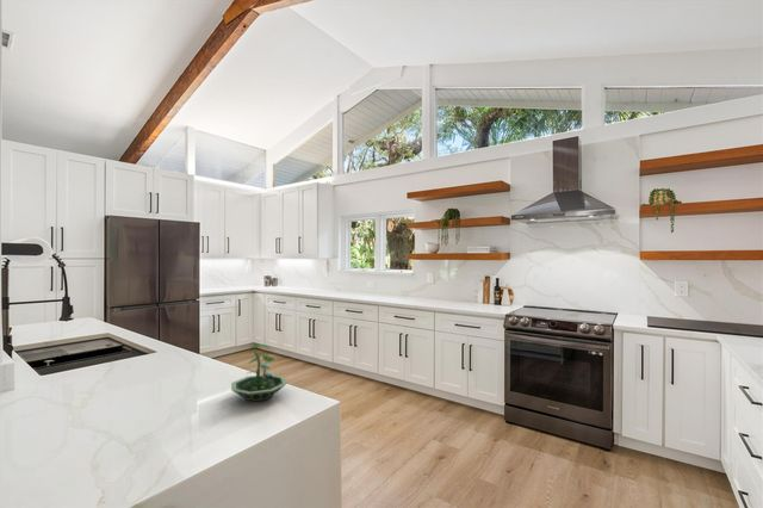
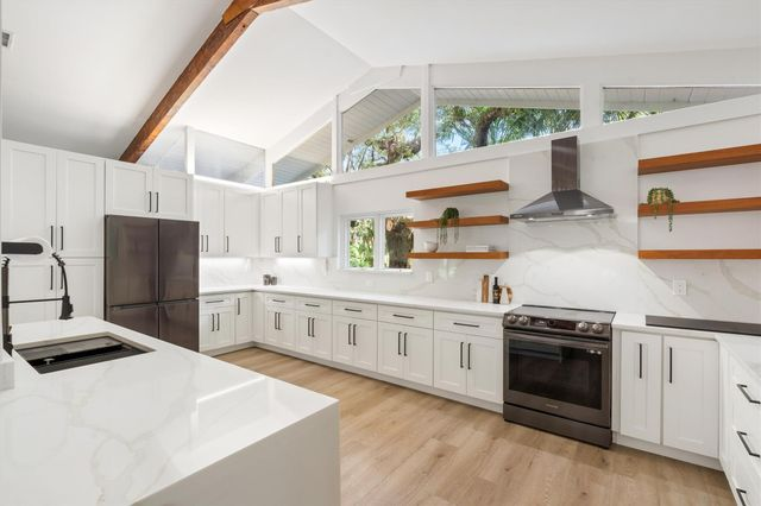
- terrarium (260, 354)
